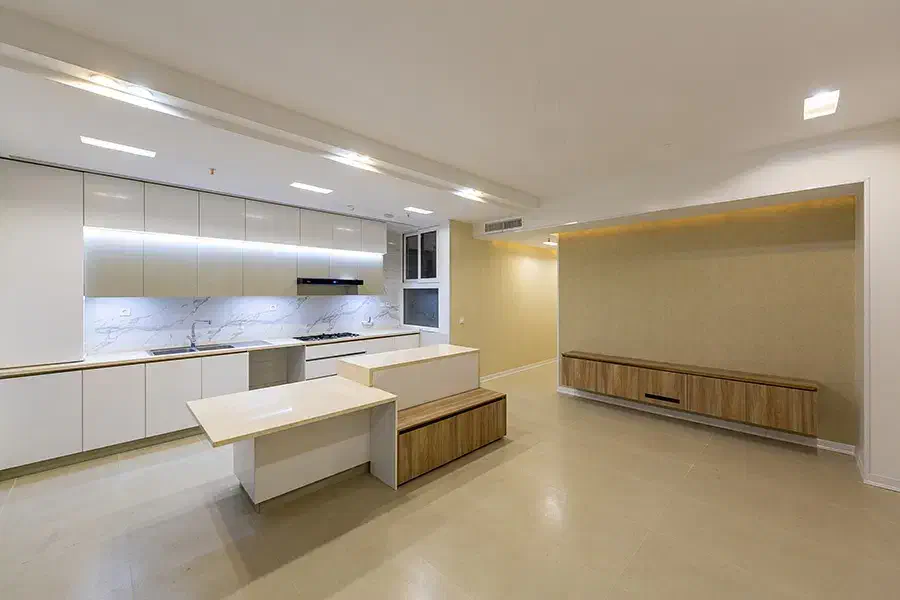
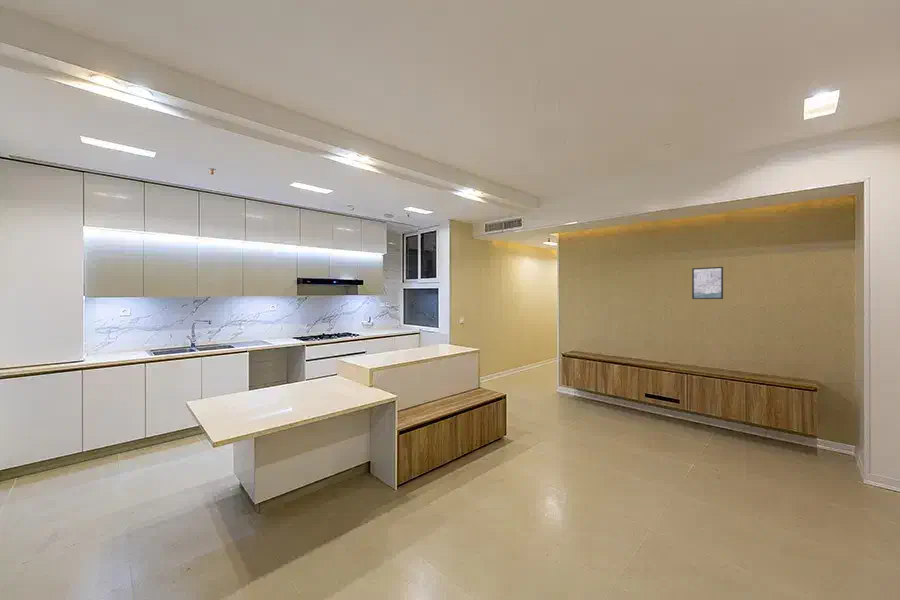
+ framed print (707, 283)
